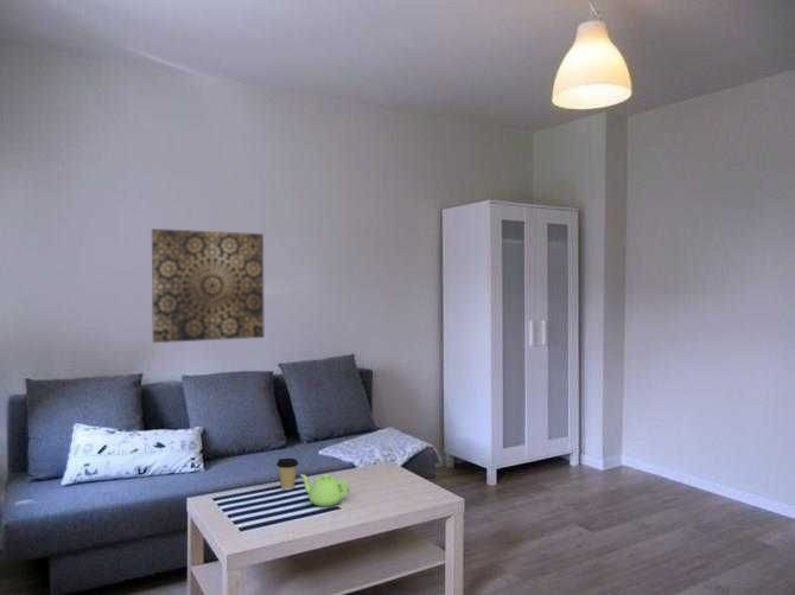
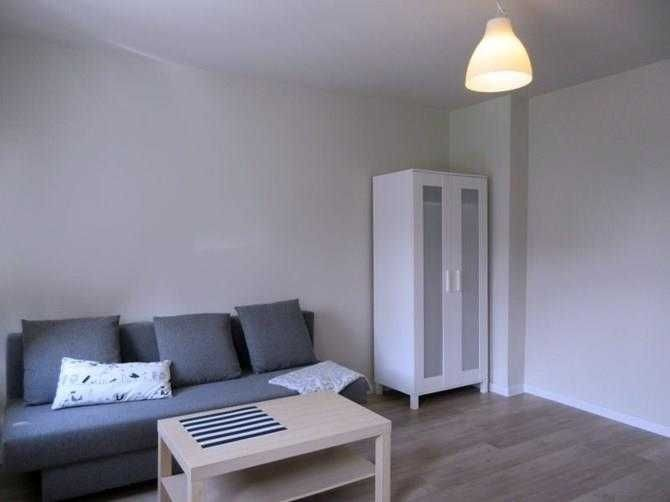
- teapot (324, 488)
- coffee cup (287, 473)
- wall art (210, 286)
